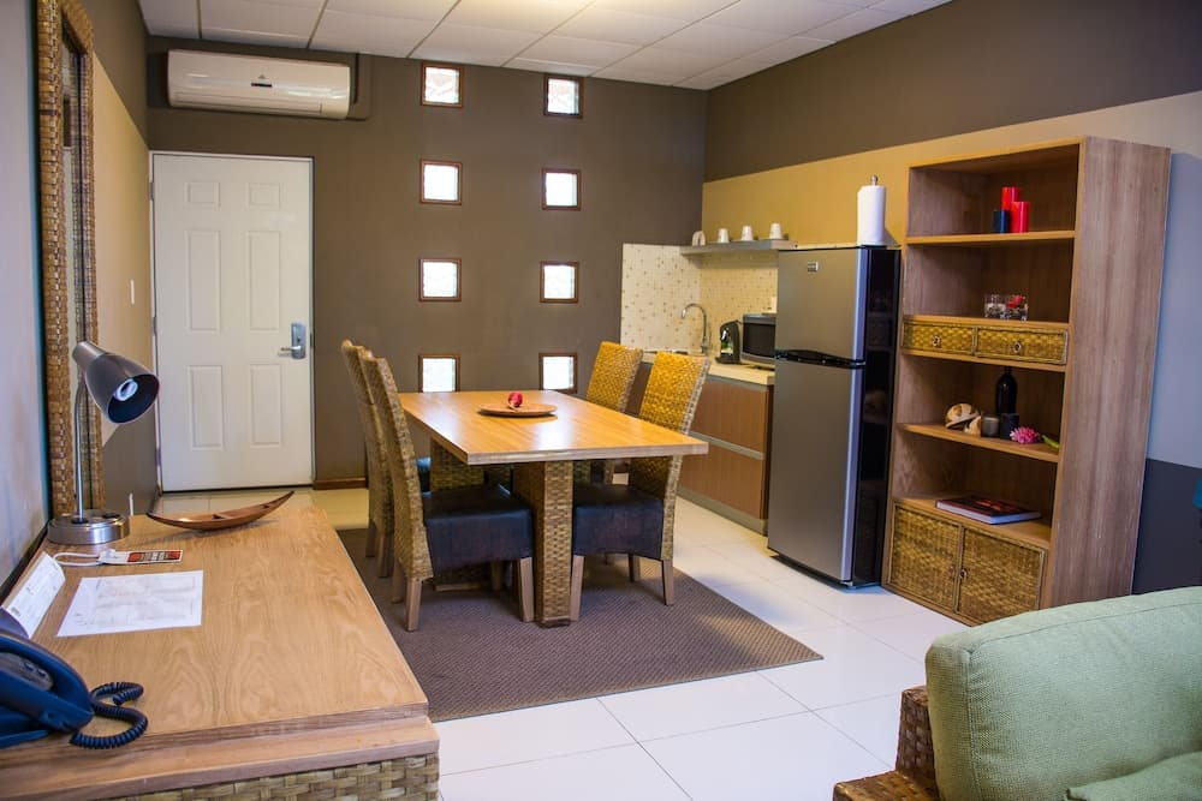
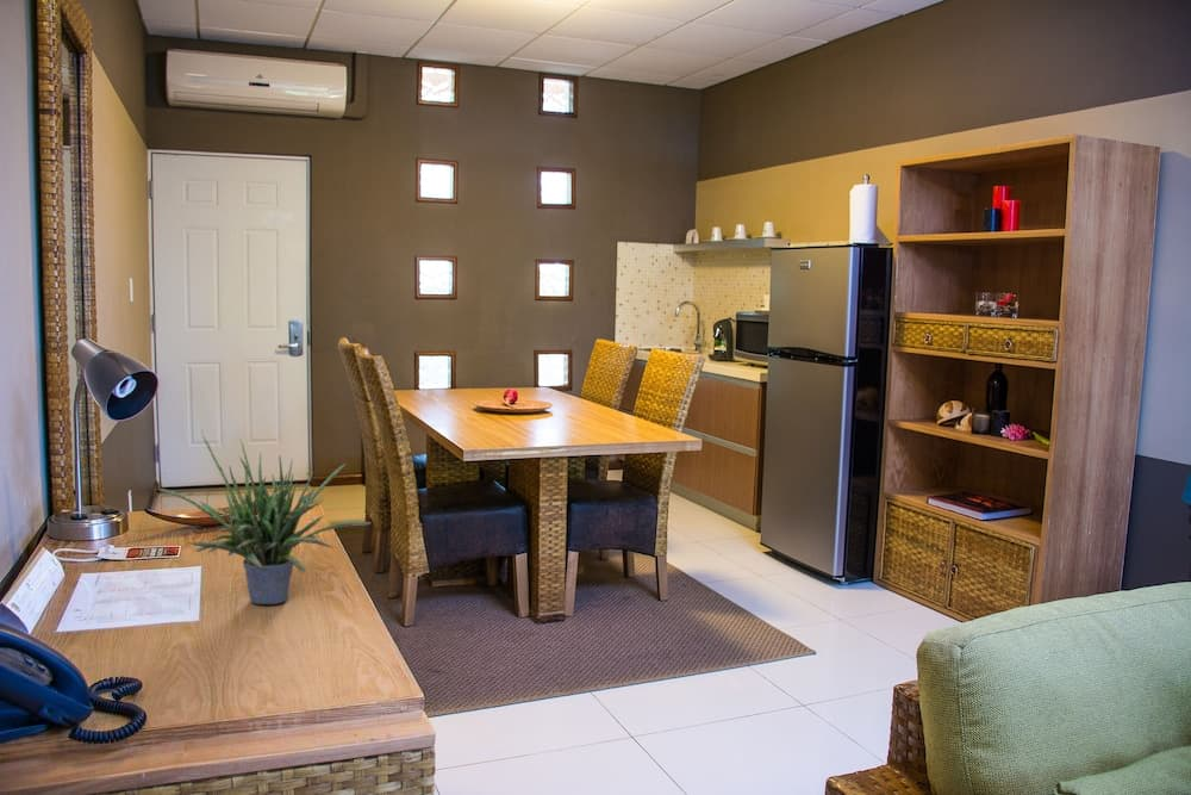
+ potted plant (264, 513)
